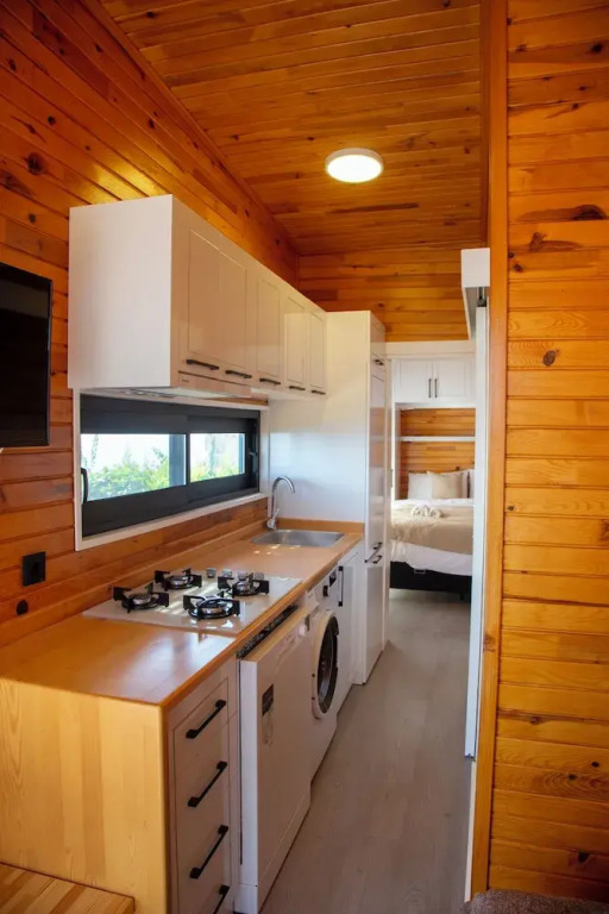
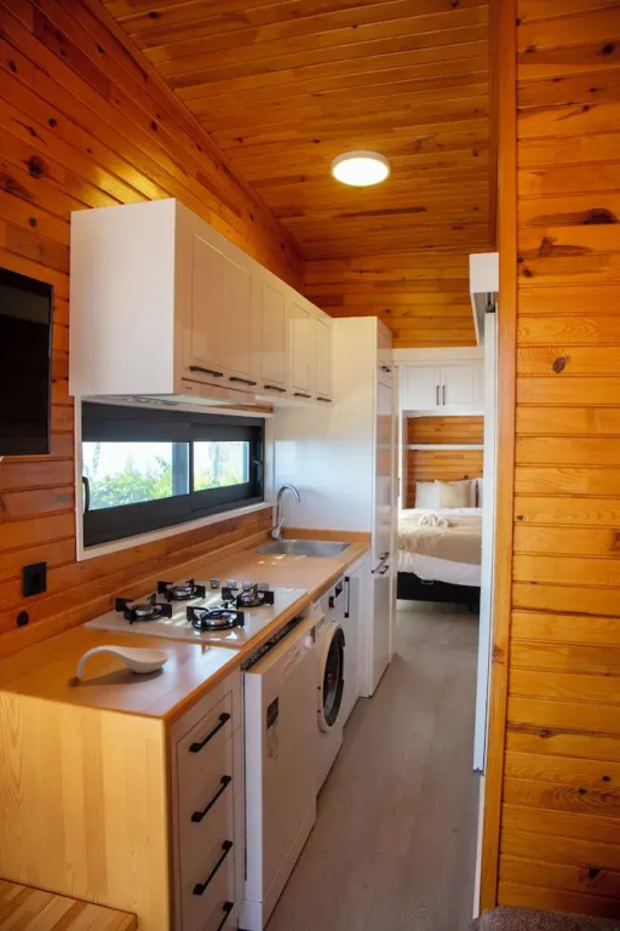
+ spoon rest (124, 658)
